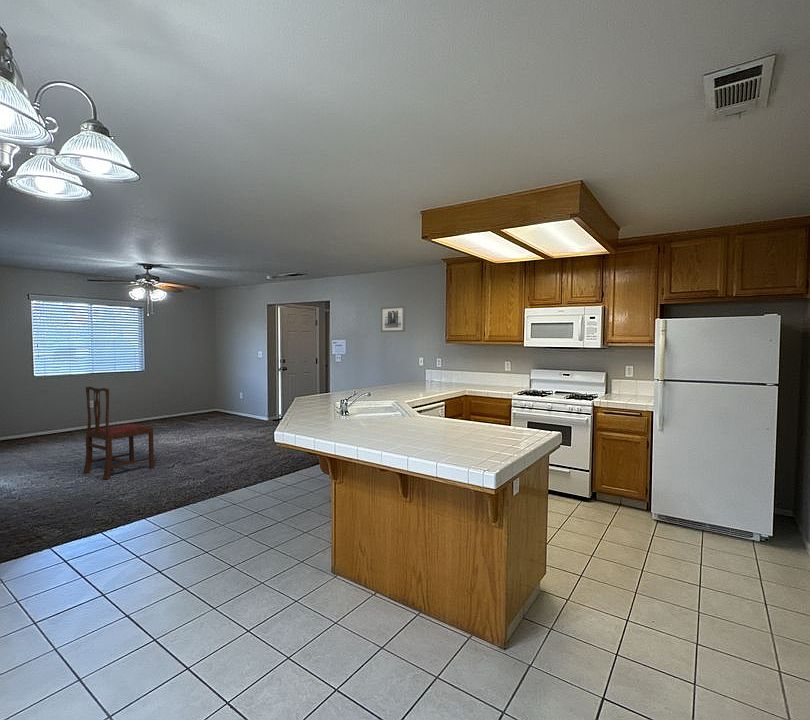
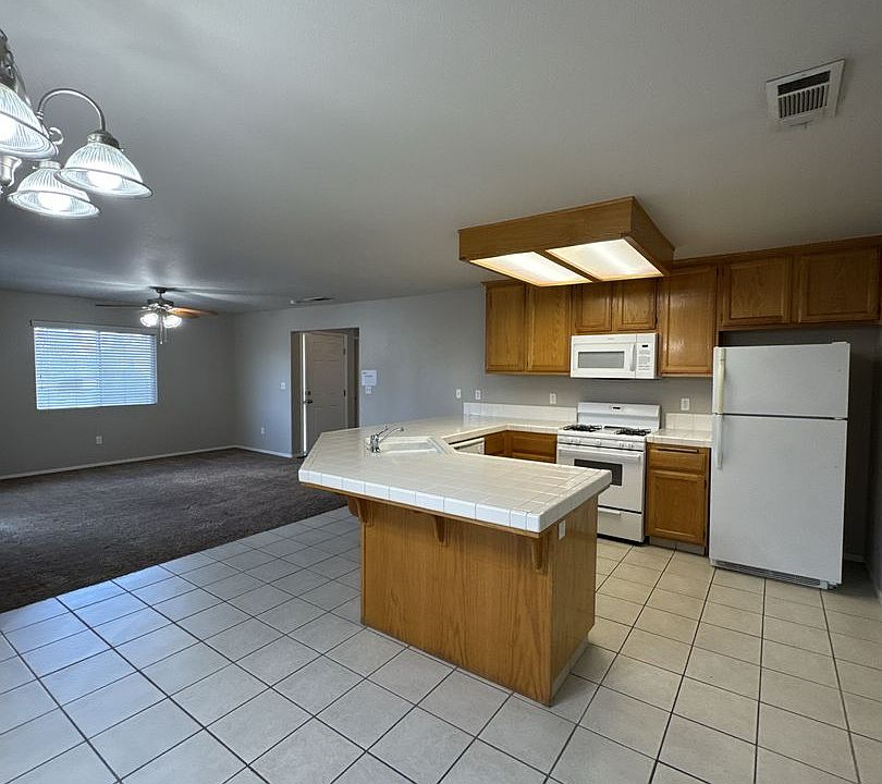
- dining chair (118, 428)
- wall art (392, 319)
